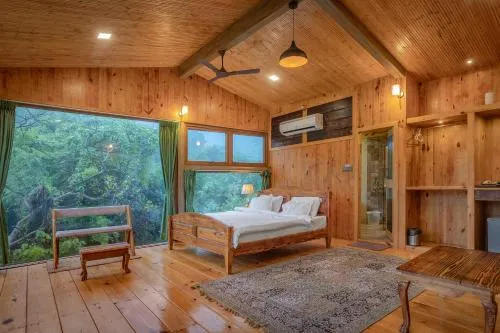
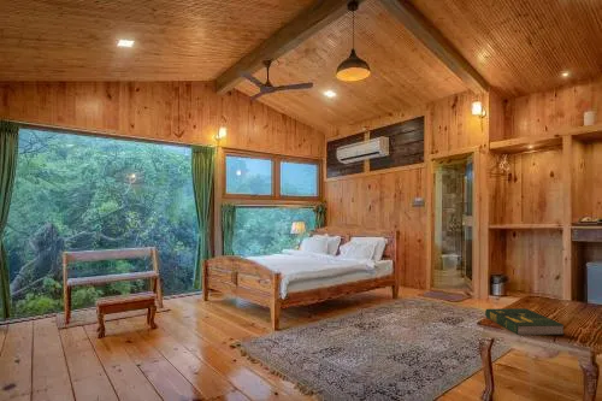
+ book (521, 320)
